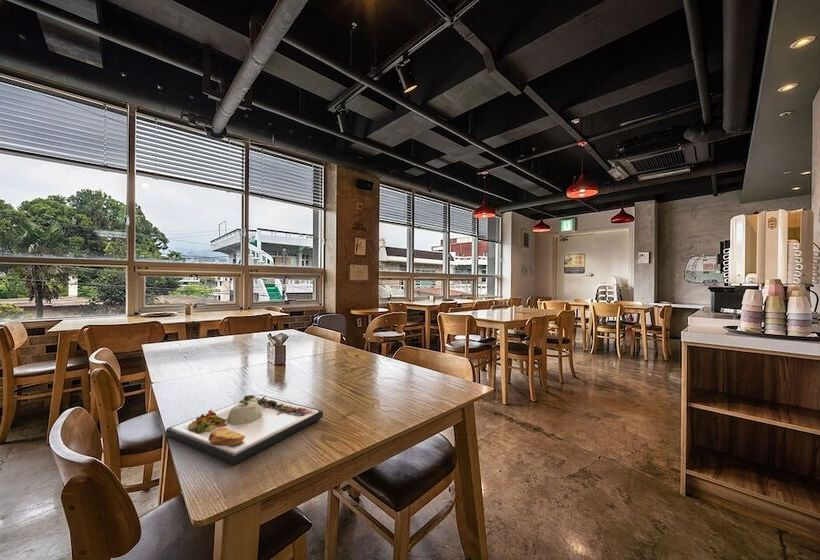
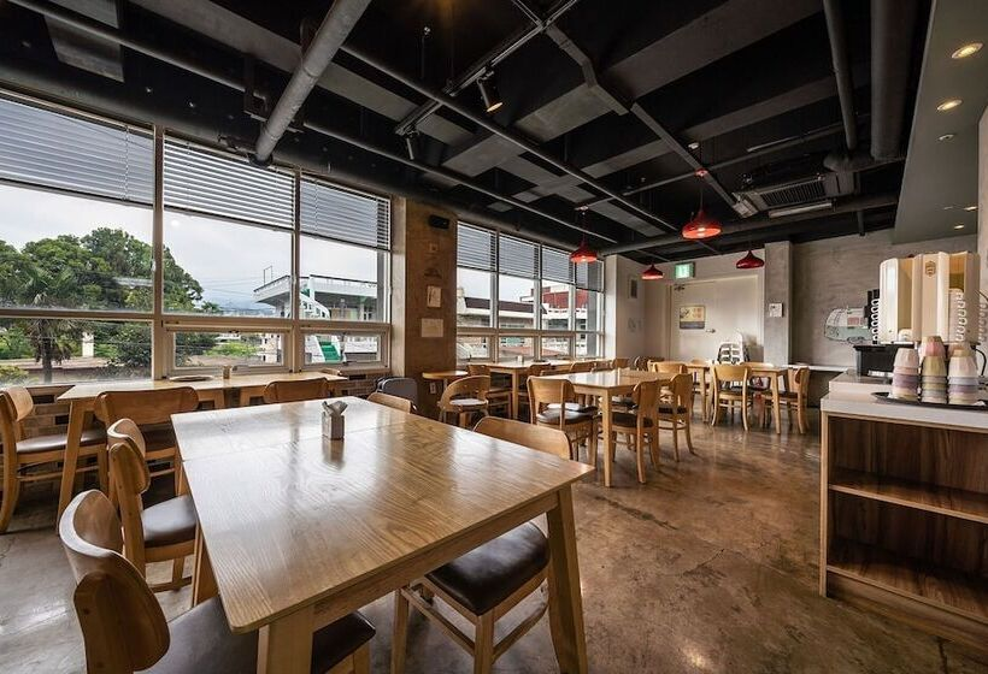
- dinner plate (249, 414)
